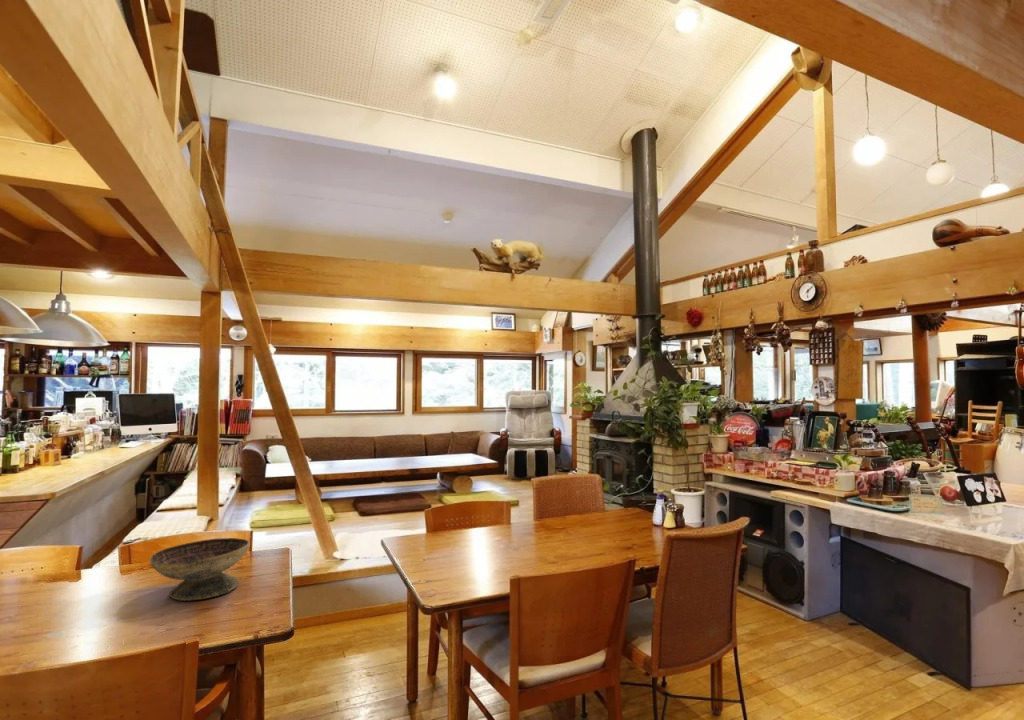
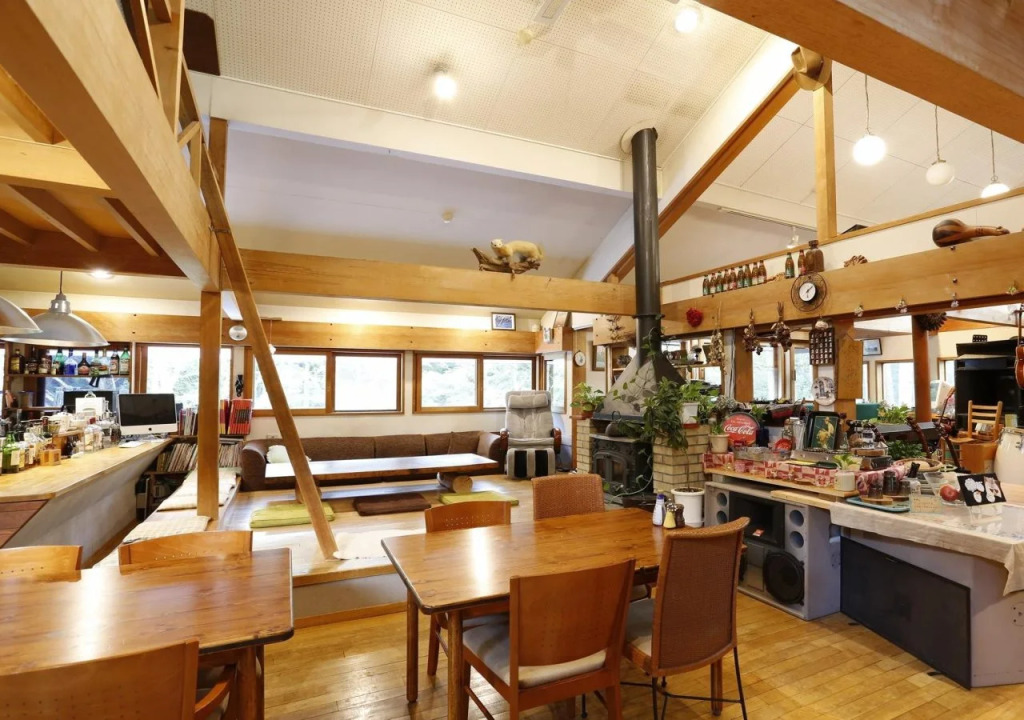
- decorative bowl (201, 568)
